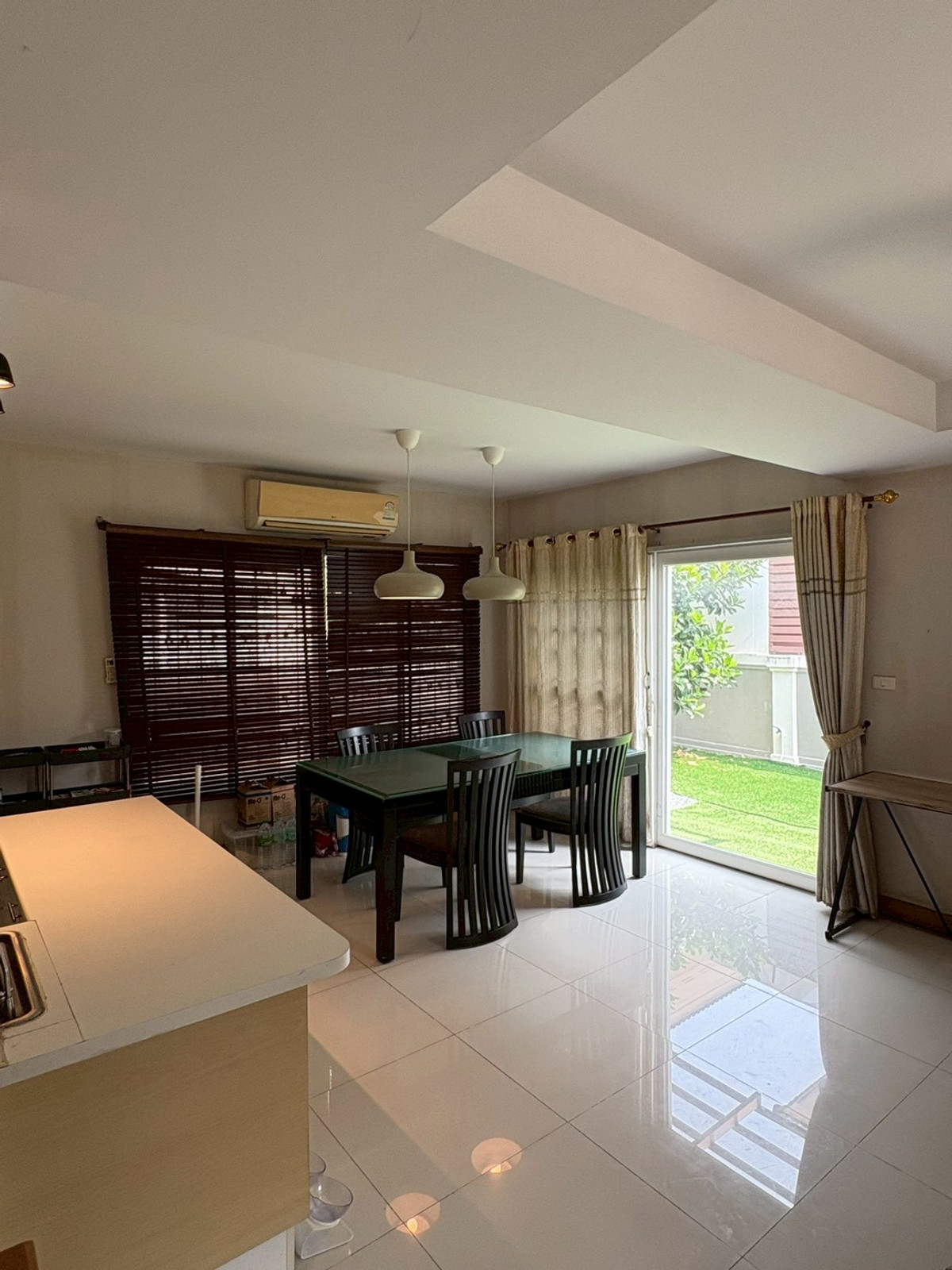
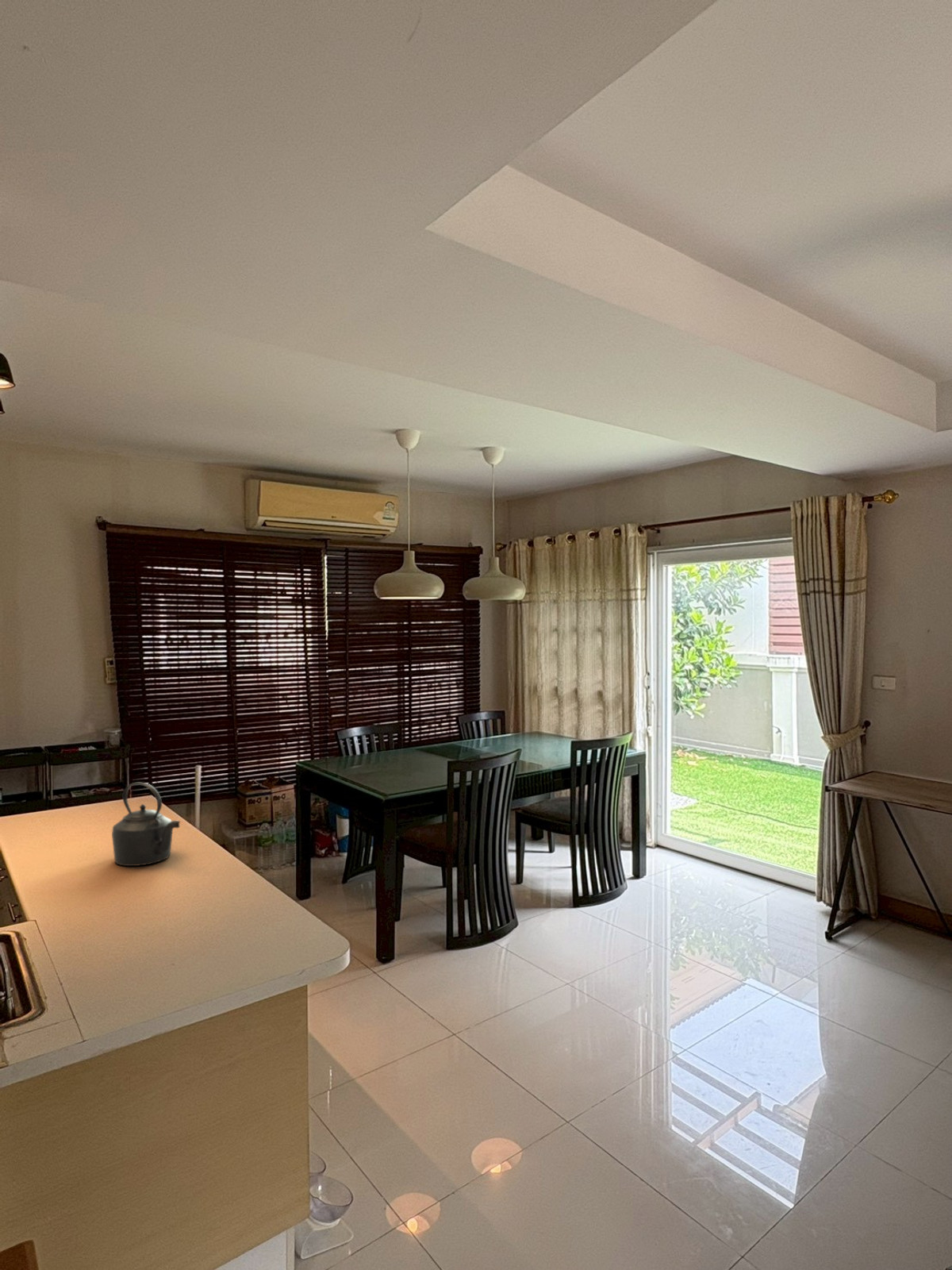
+ kettle (151, 822)
